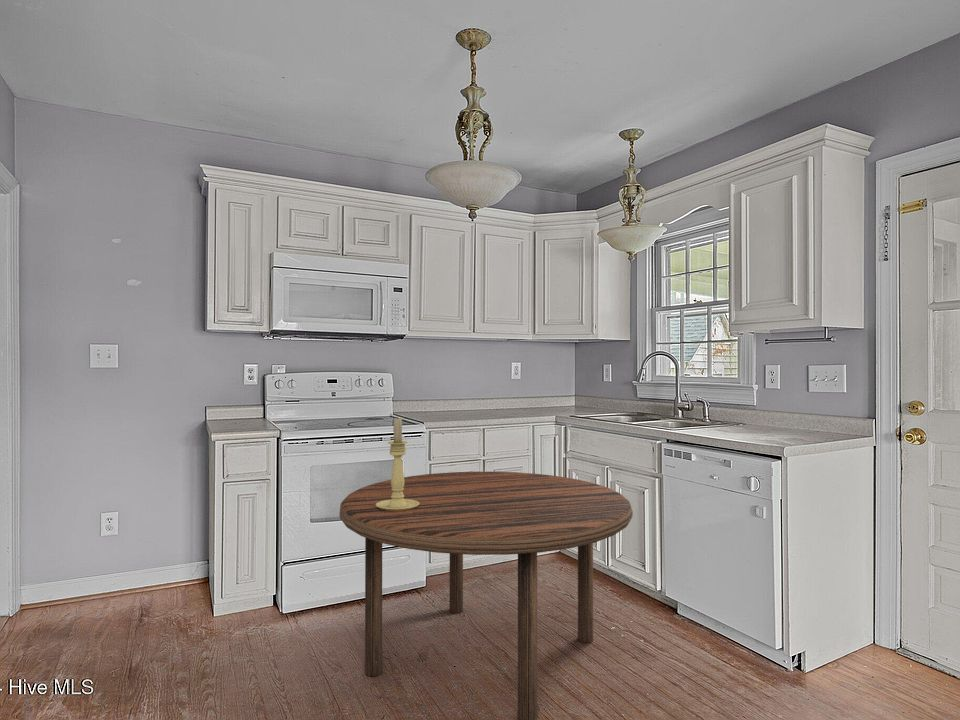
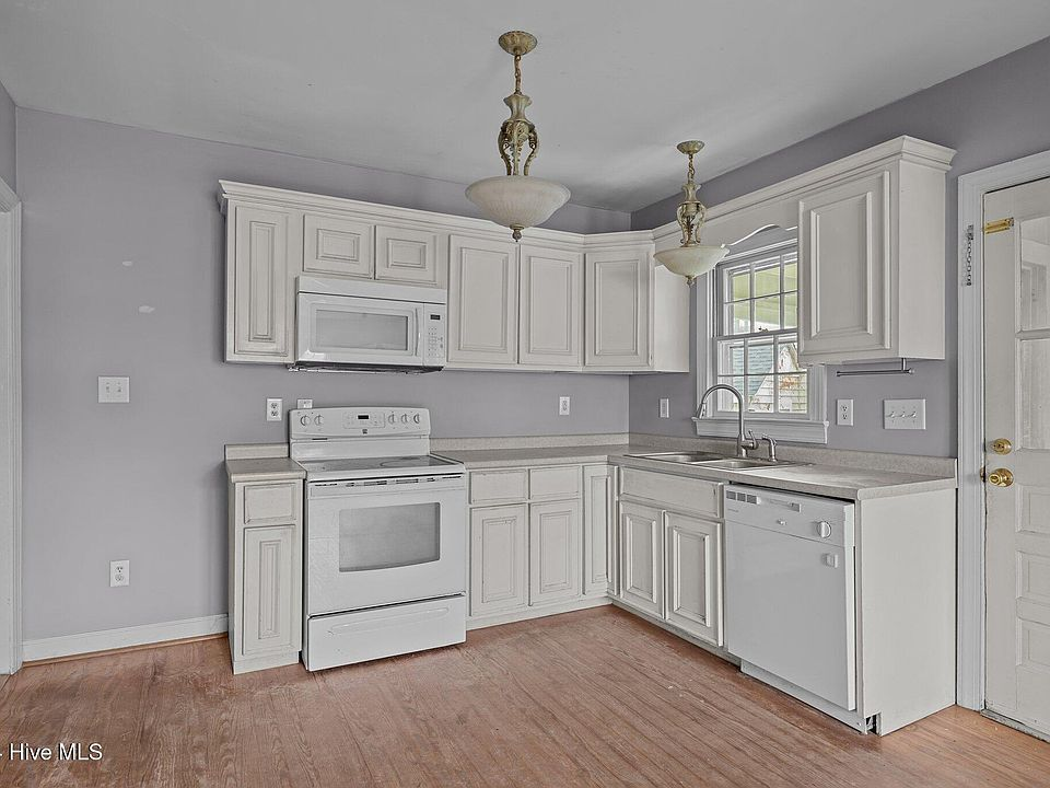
- dining table (485, 554)
- candle holder (397, 460)
